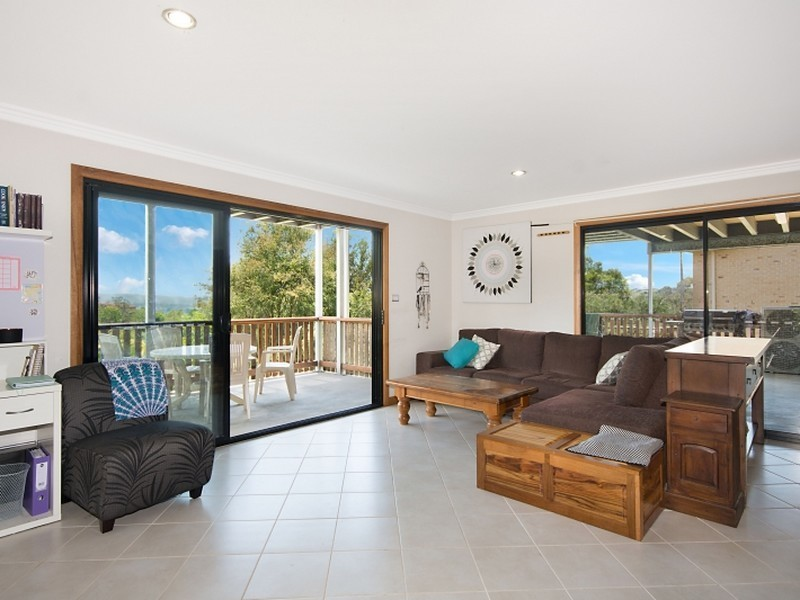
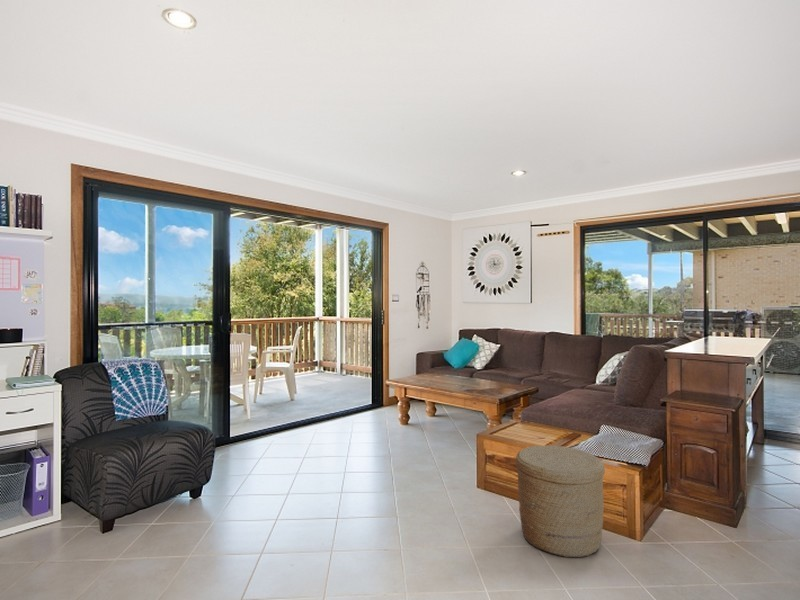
+ woven basket (559, 496)
